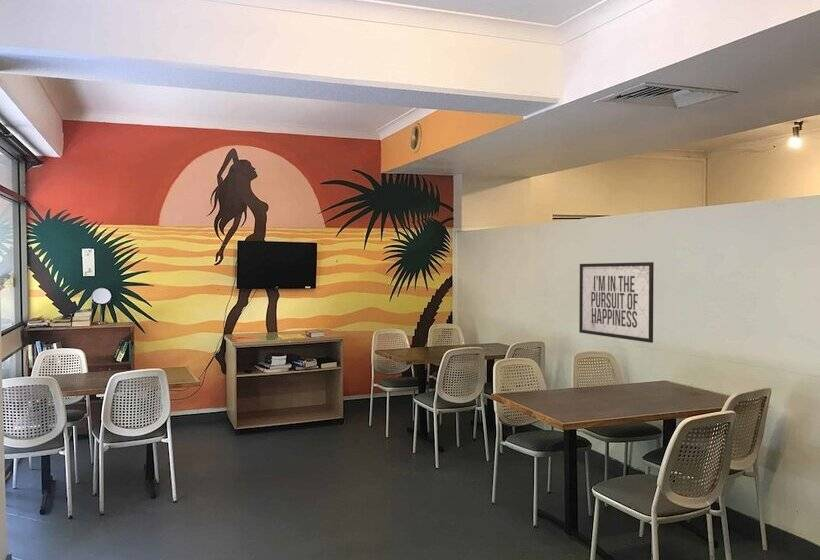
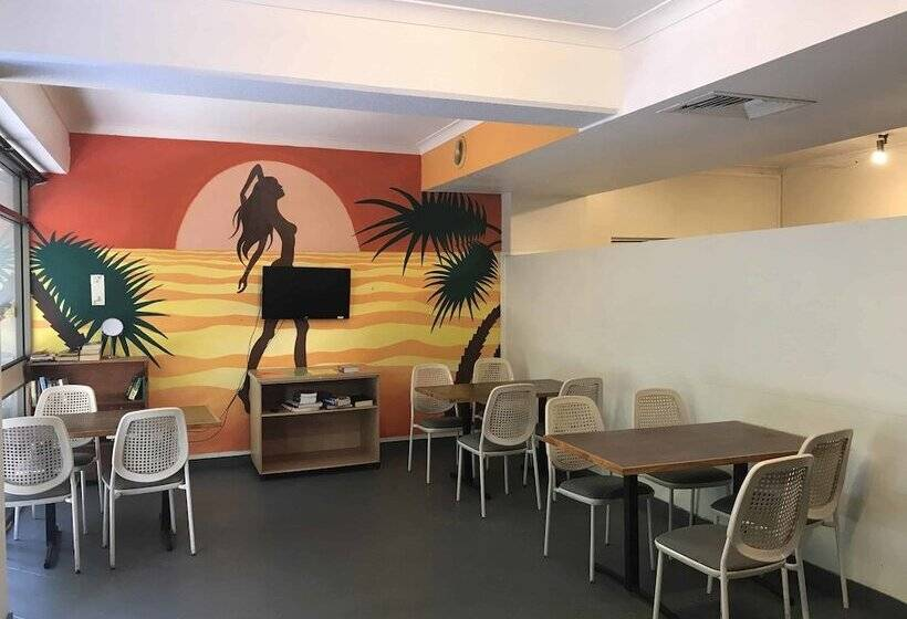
- mirror (613, 300)
